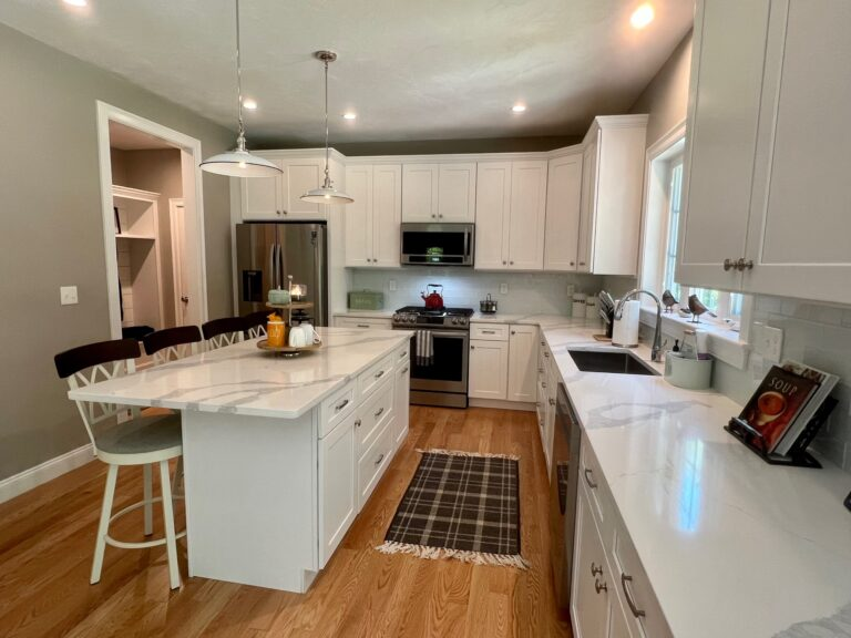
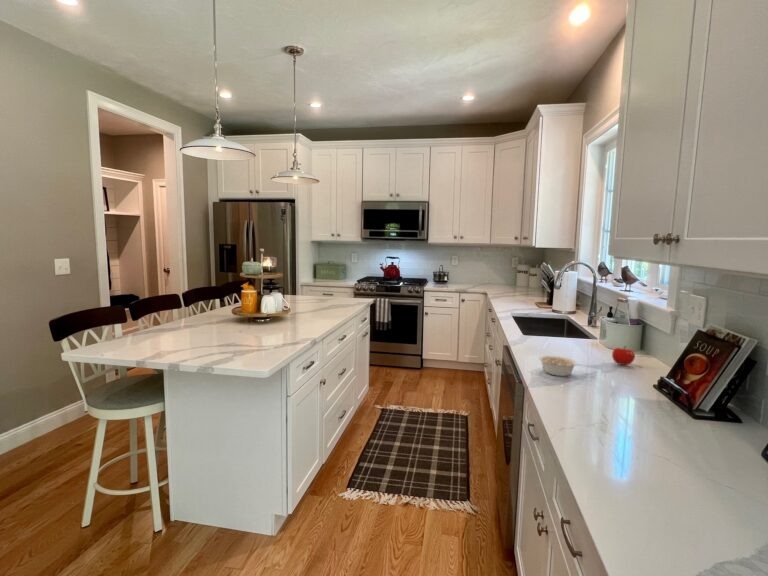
+ apple (623, 355)
+ legume (559, 365)
